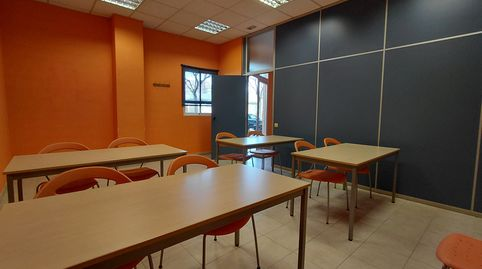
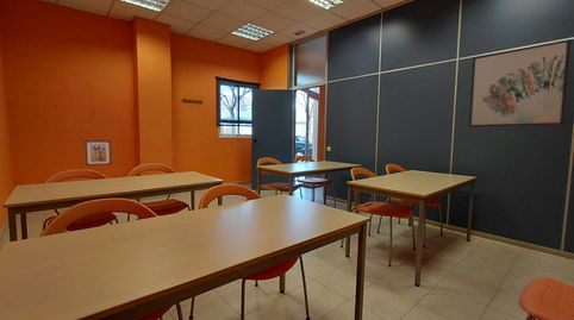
+ wall art (514, 88)
+ wall art (98, 152)
